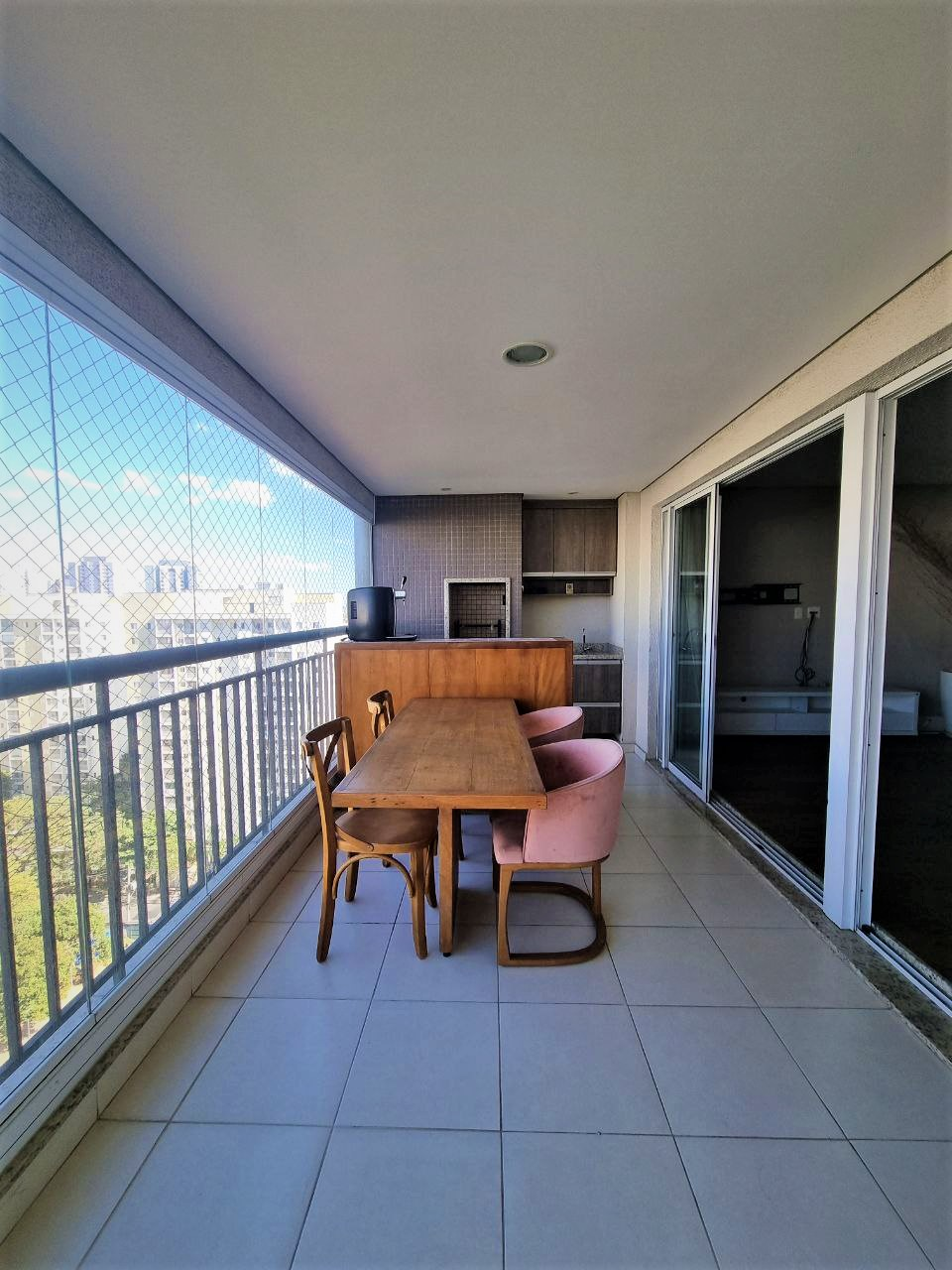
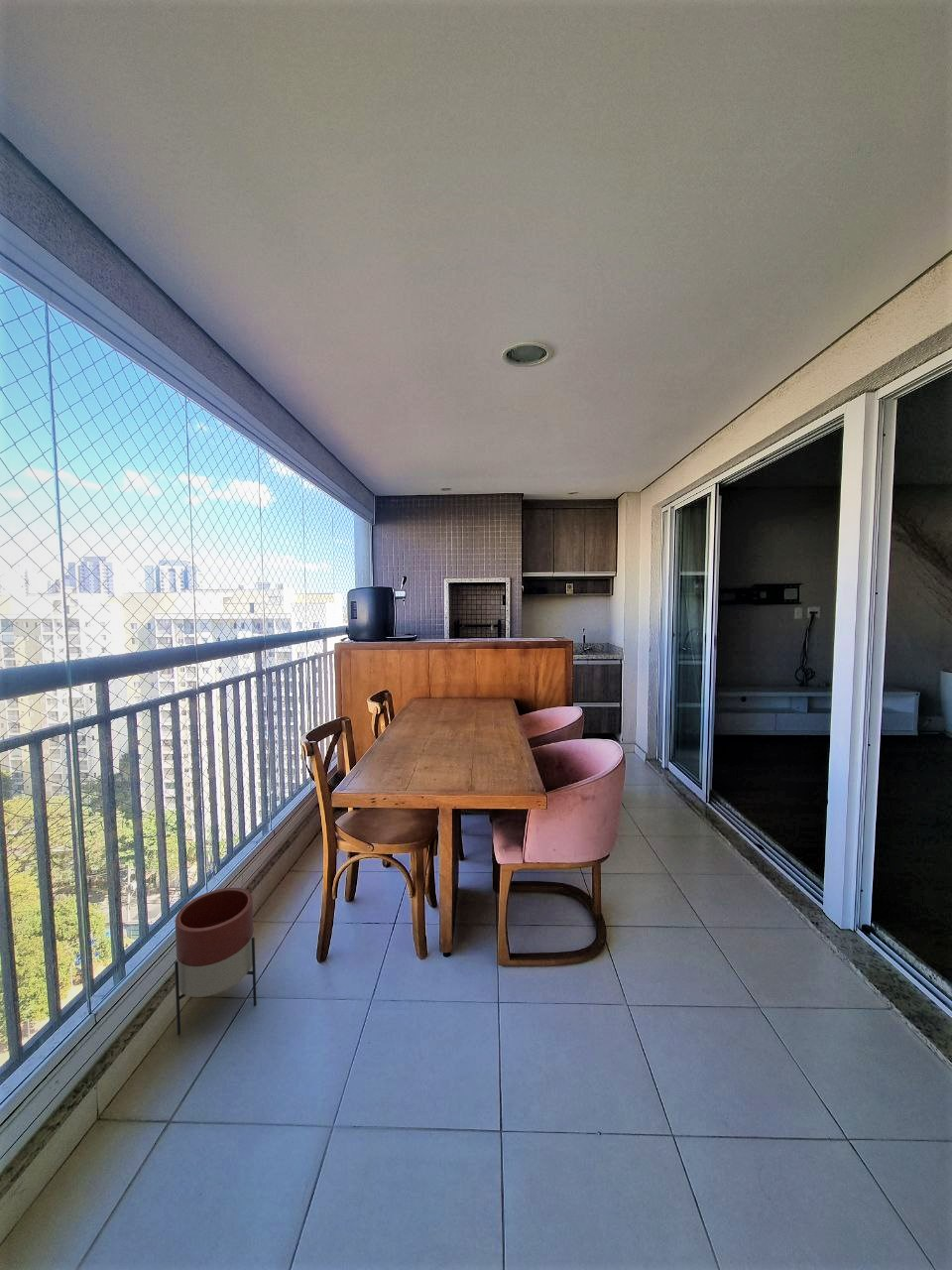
+ planter (219, 956)
